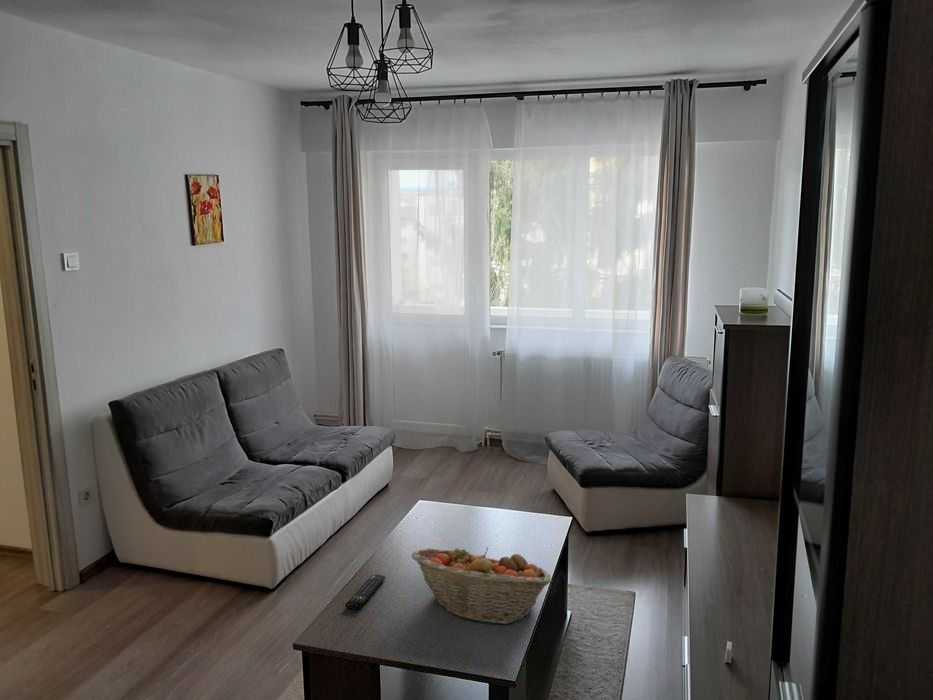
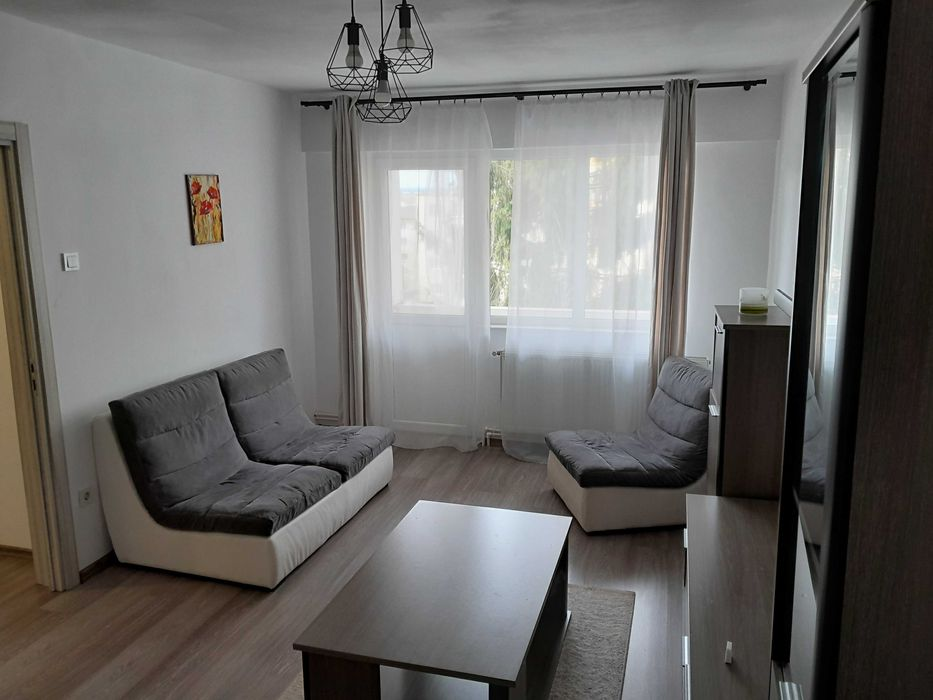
- remote control (366, 591)
- fruit basket (480, 576)
